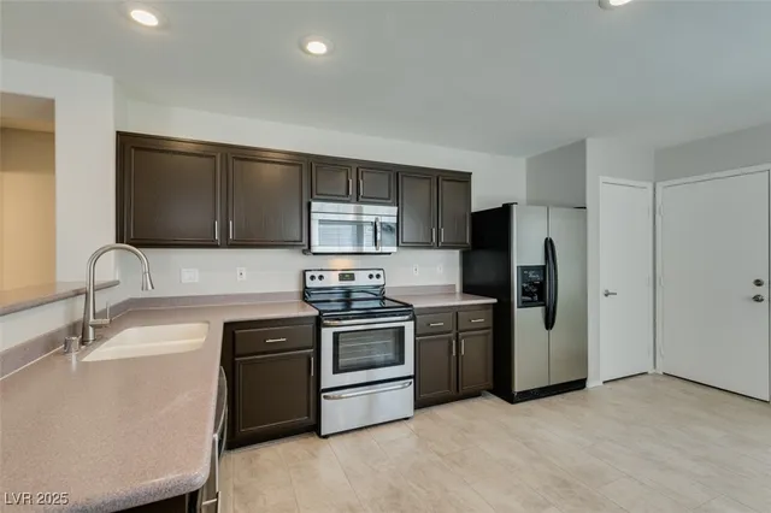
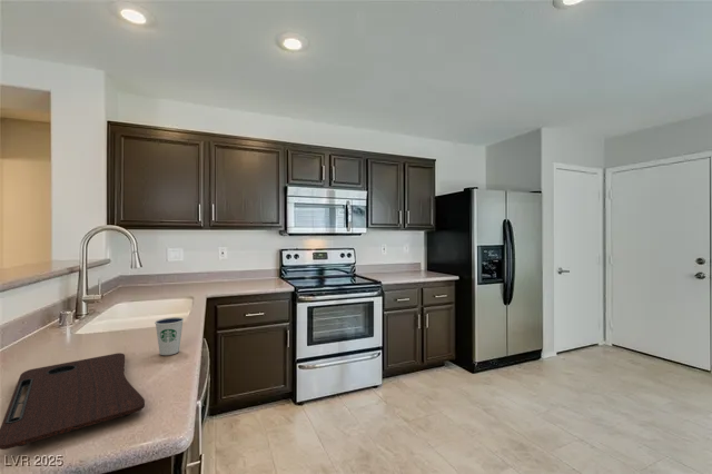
+ dixie cup (169, 336)
+ cutting board (77, 391)
